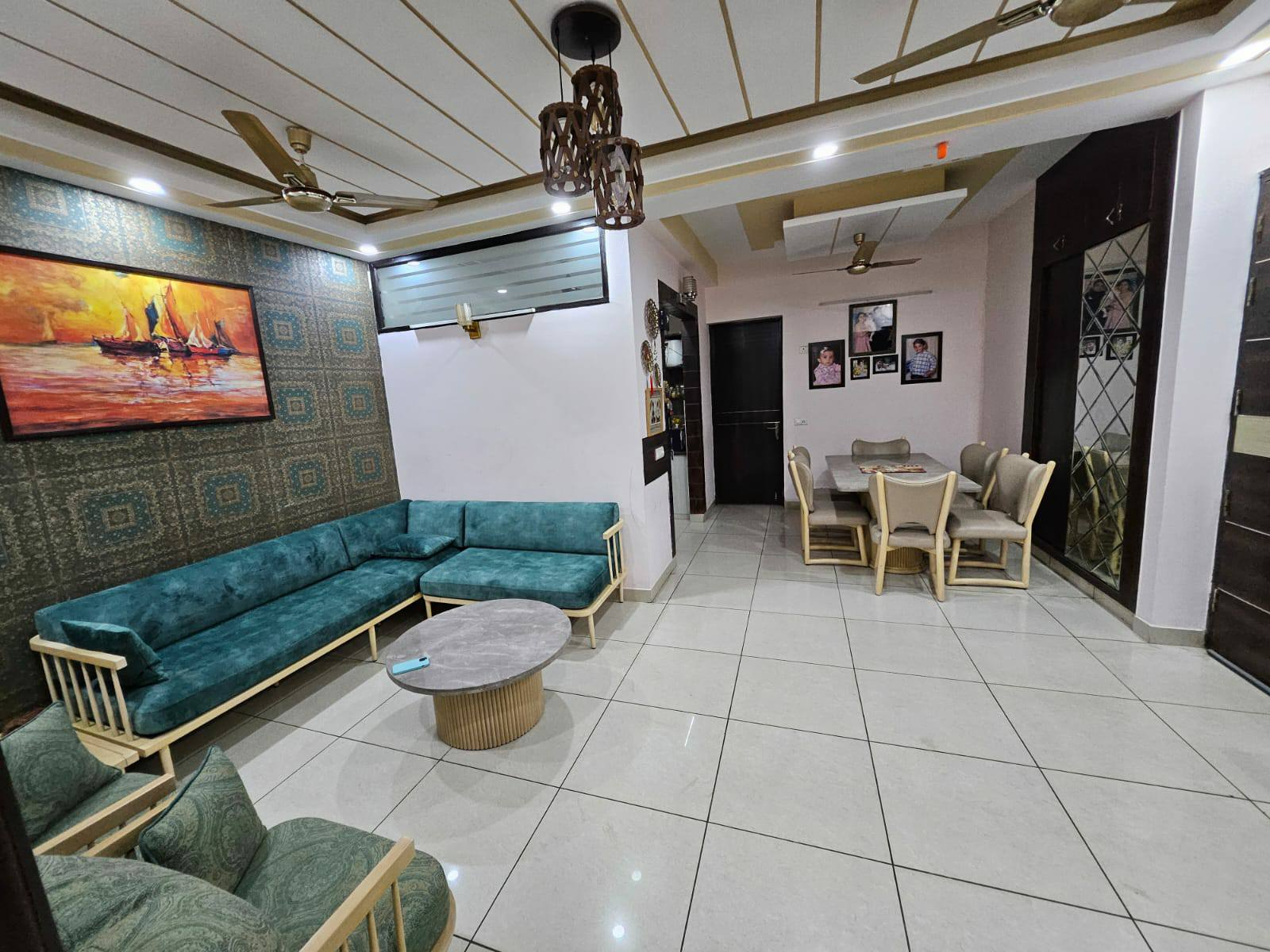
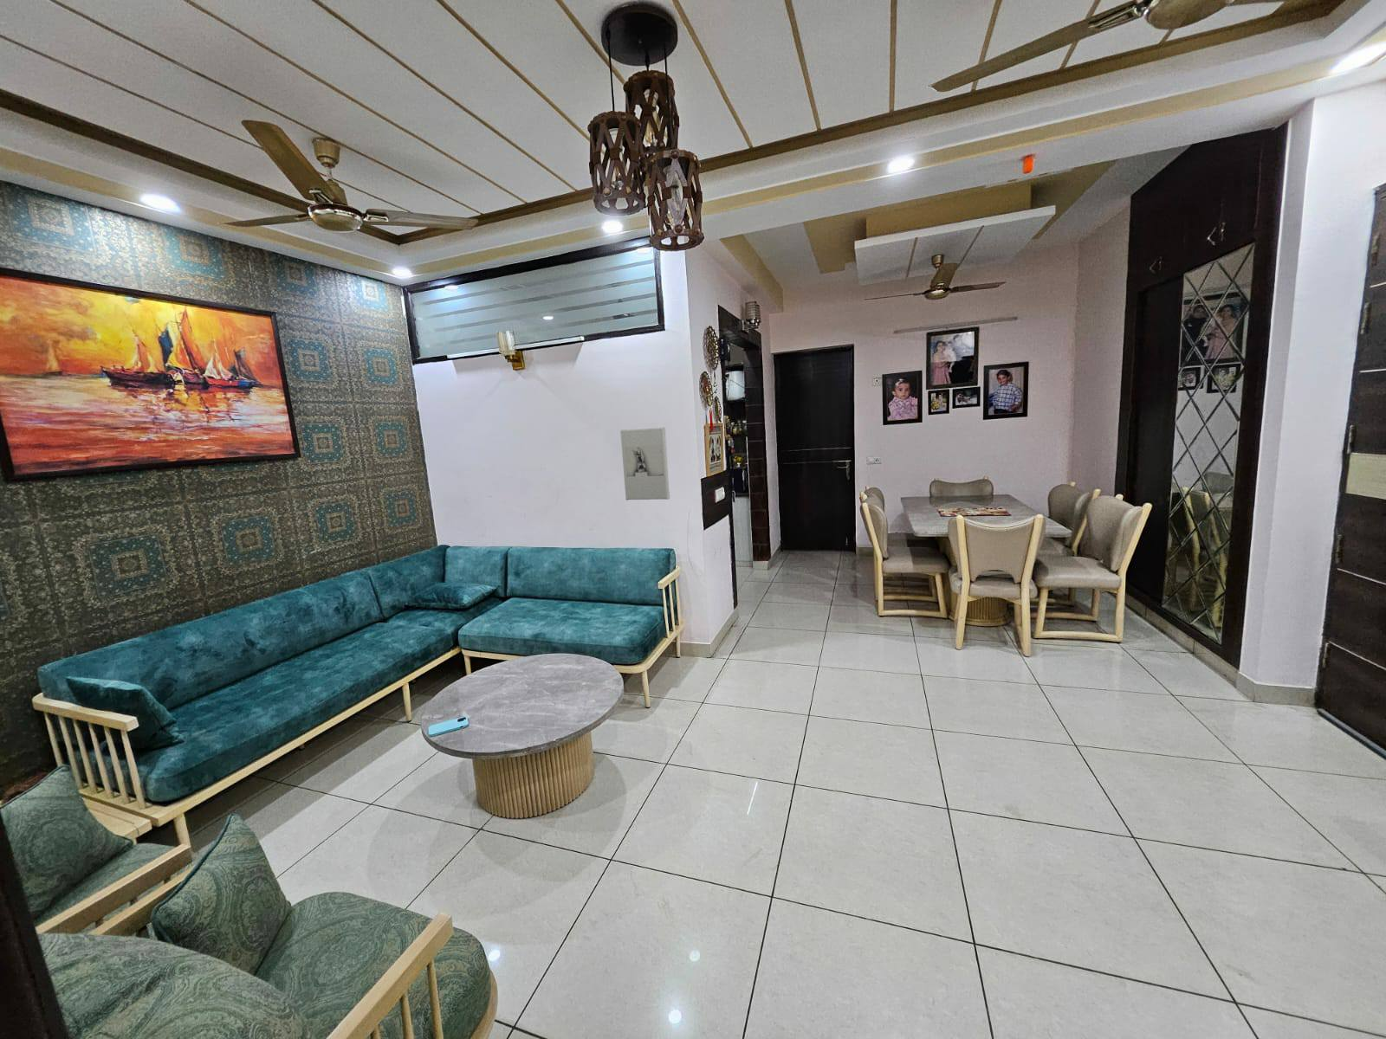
+ wall sculpture (645, 464)
